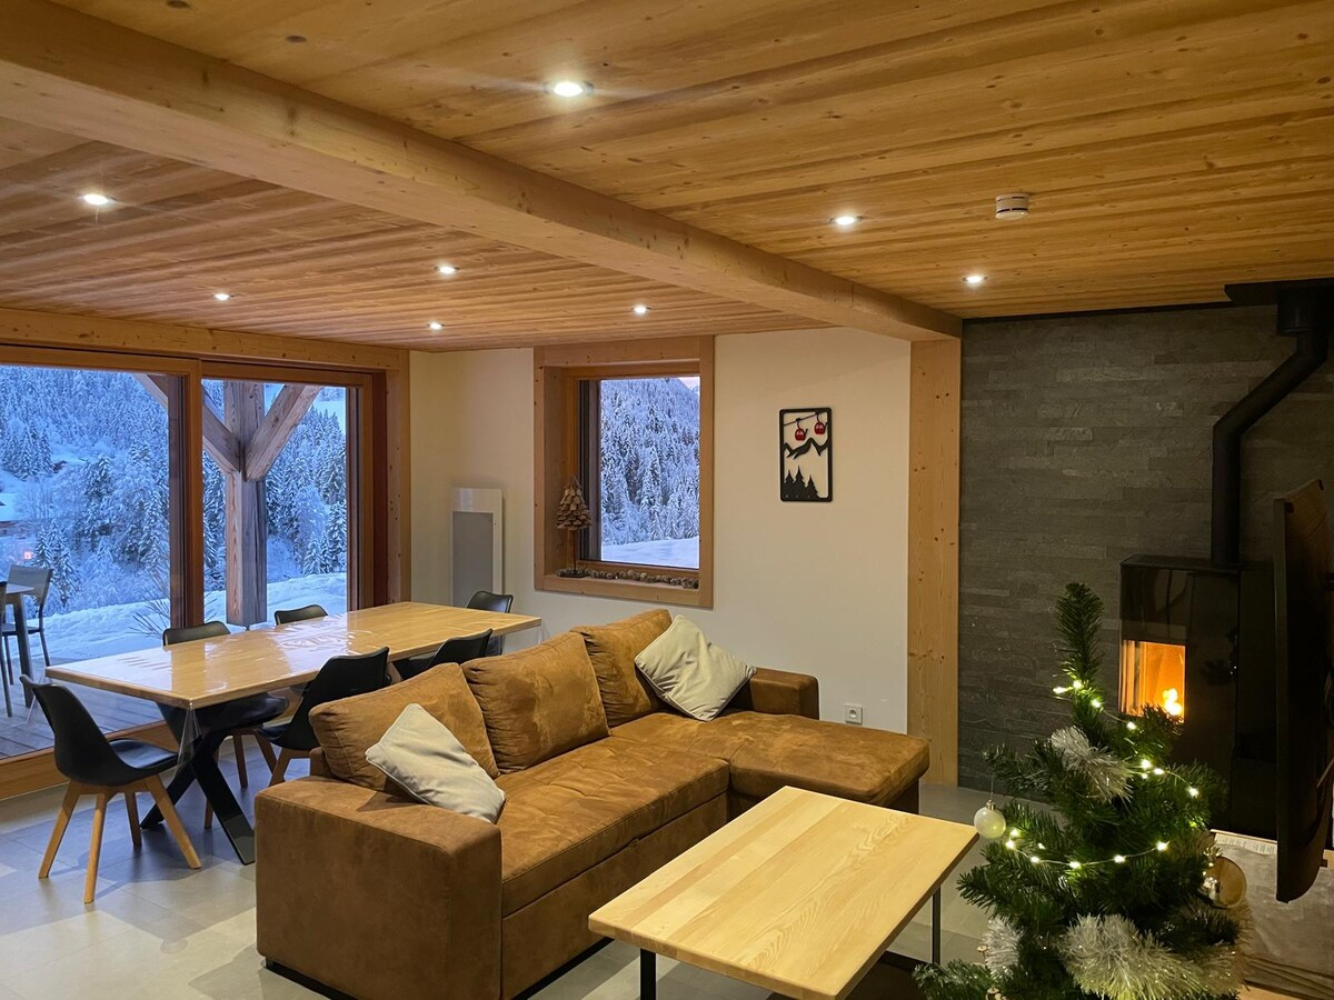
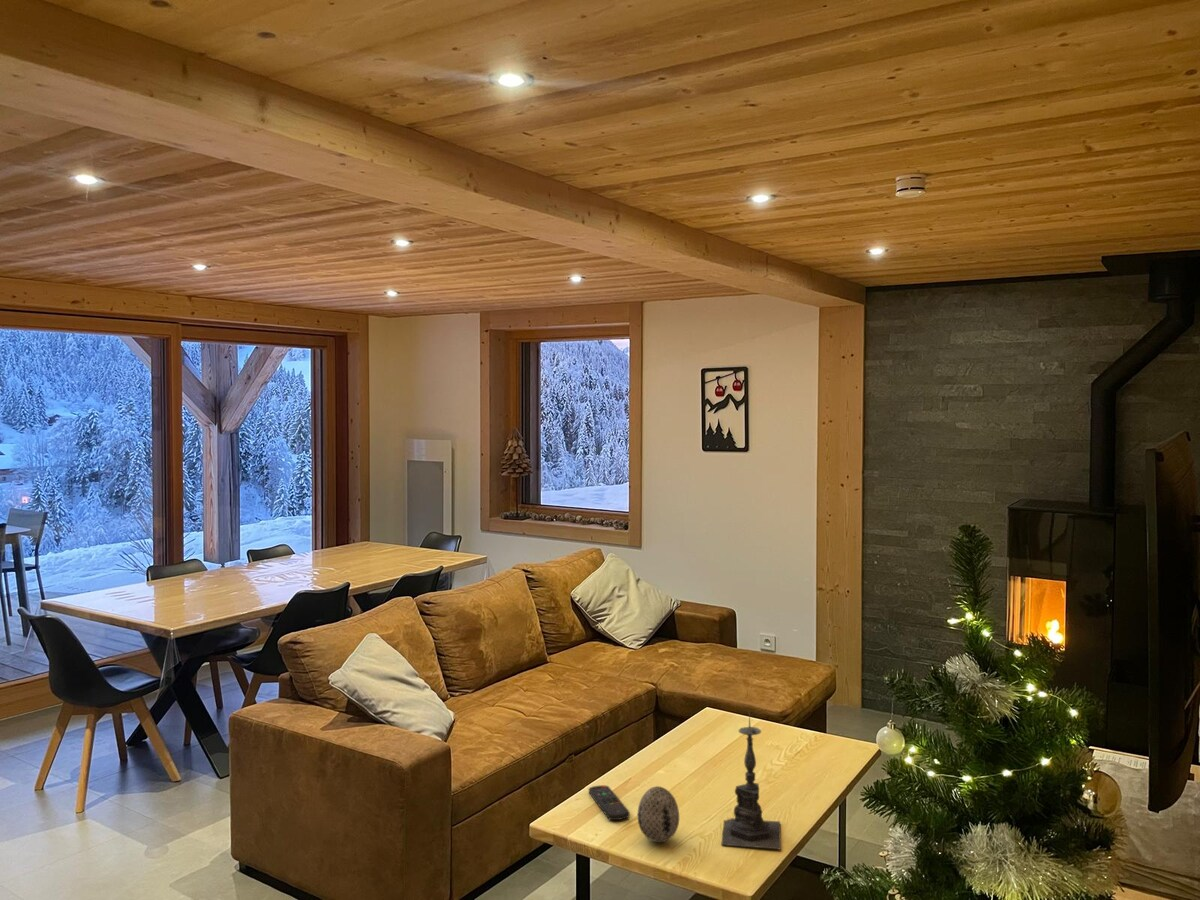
+ candle holder (751, 772)
+ remote control (608, 801)
+ decorative egg (658, 814)
